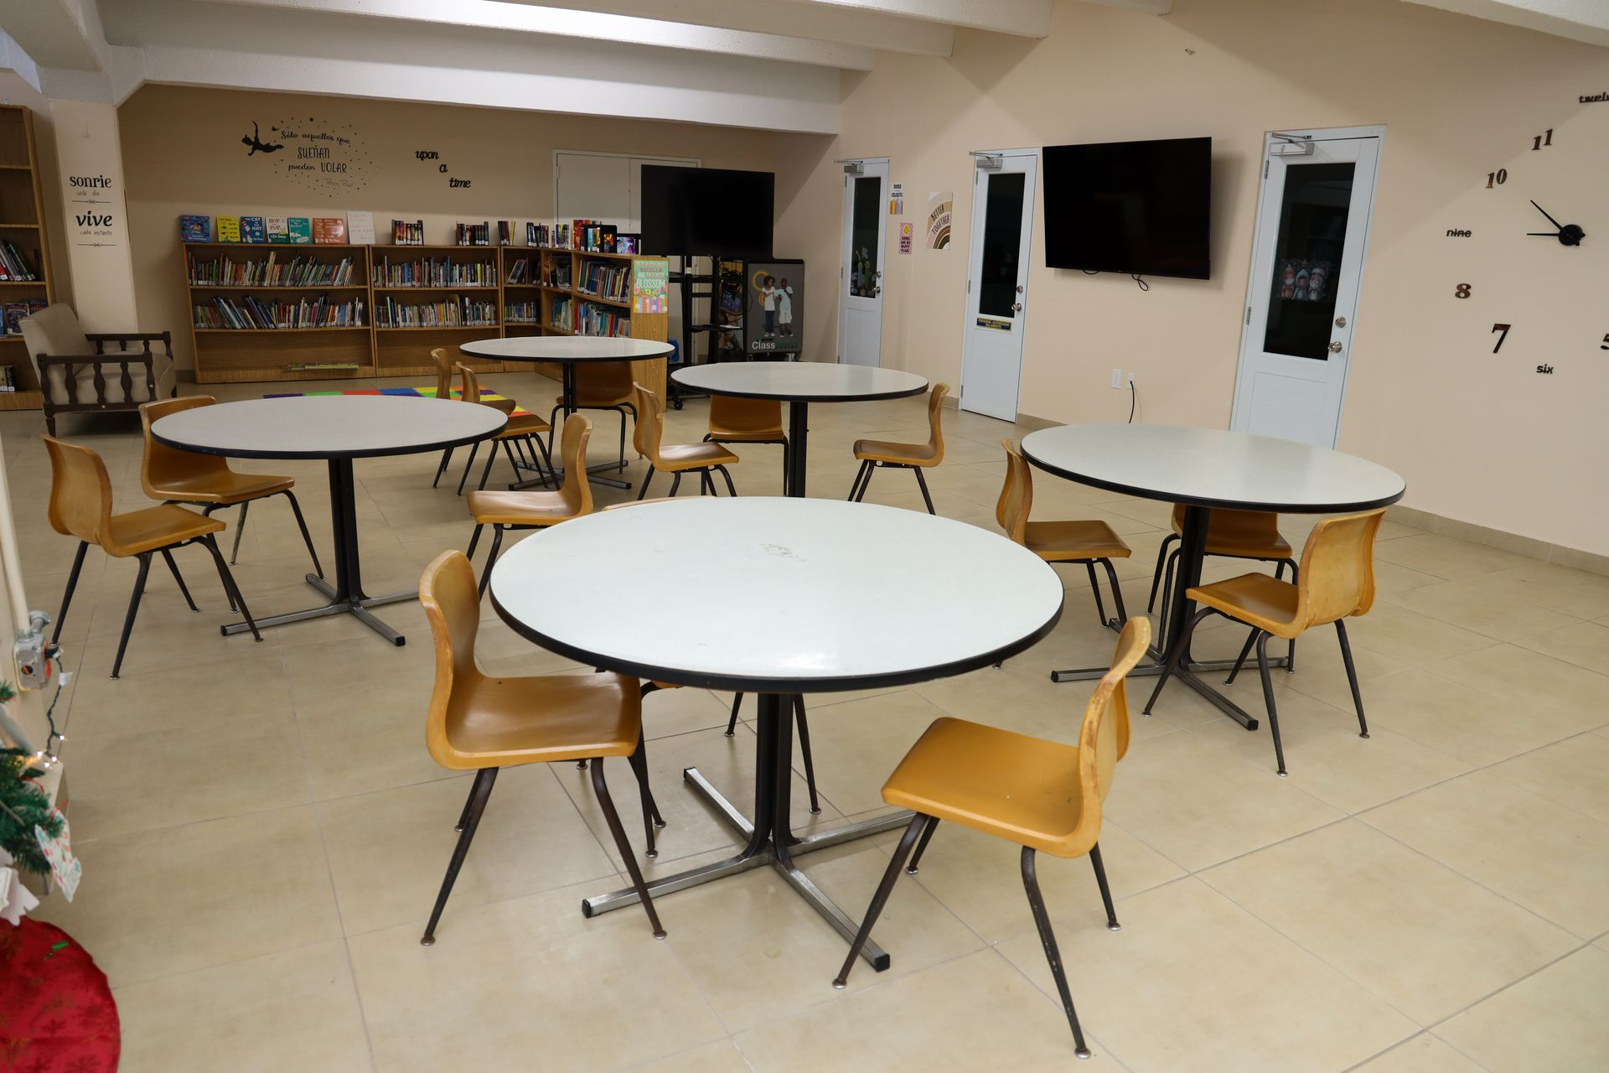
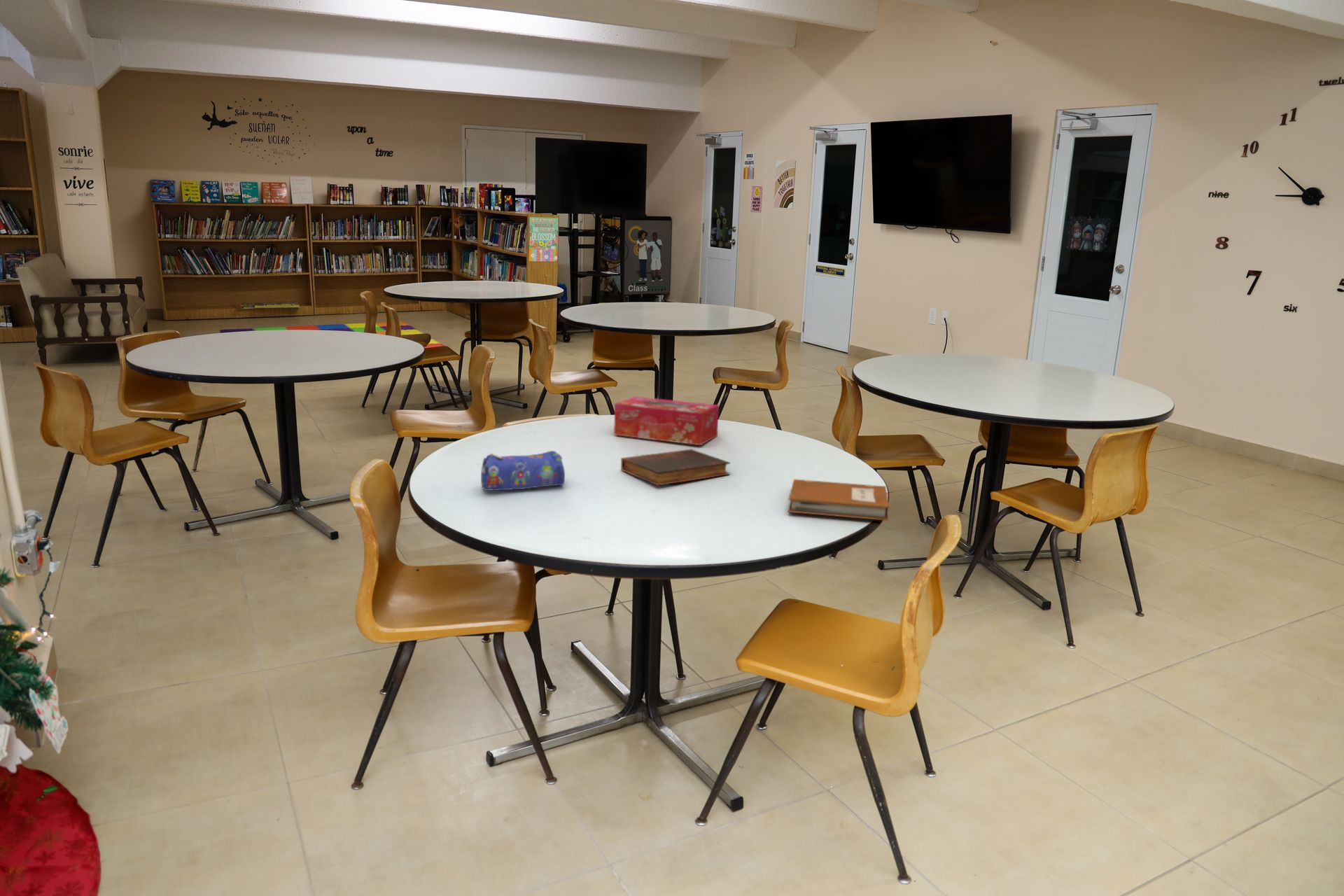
+ tissue box (666, 420)
+ pencil case (522, 470)
+ book (675, 466)
+ notebook (841, 498)
